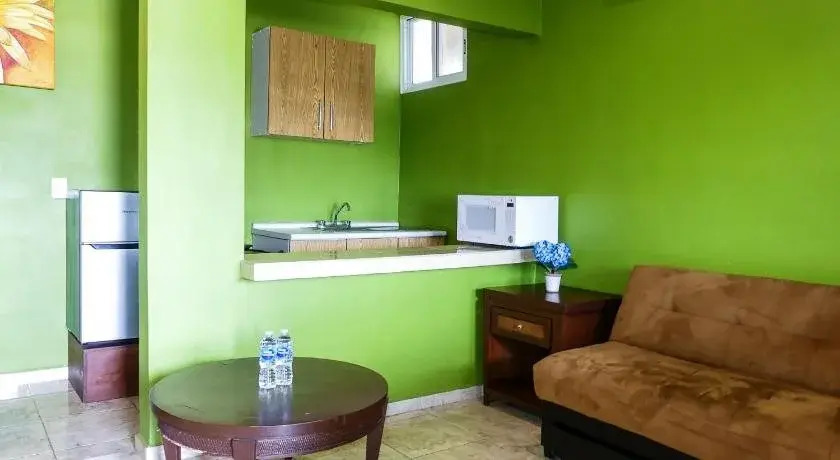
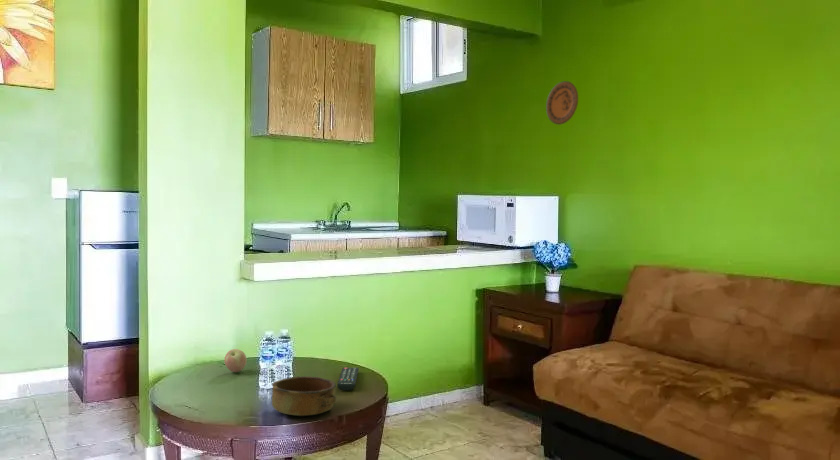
+ bowl (303, 396)
+ decorative plate (562, 103)
+ apple (235, 360)
+ remote control (348, 378)
